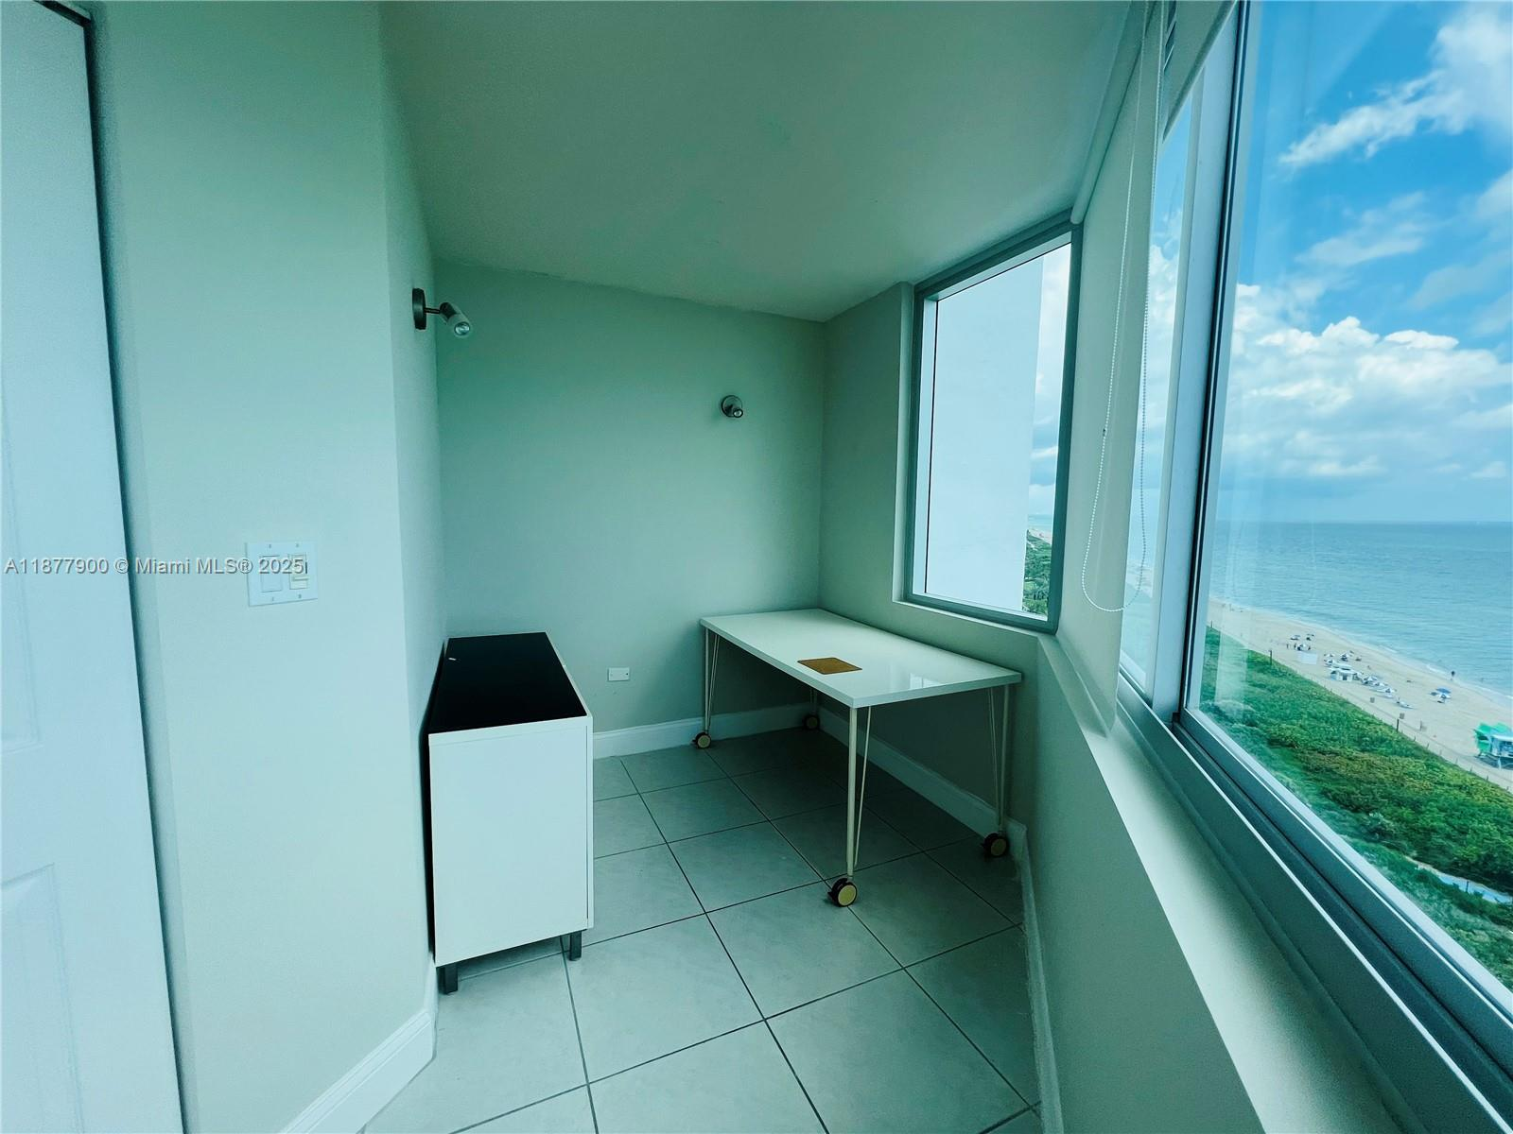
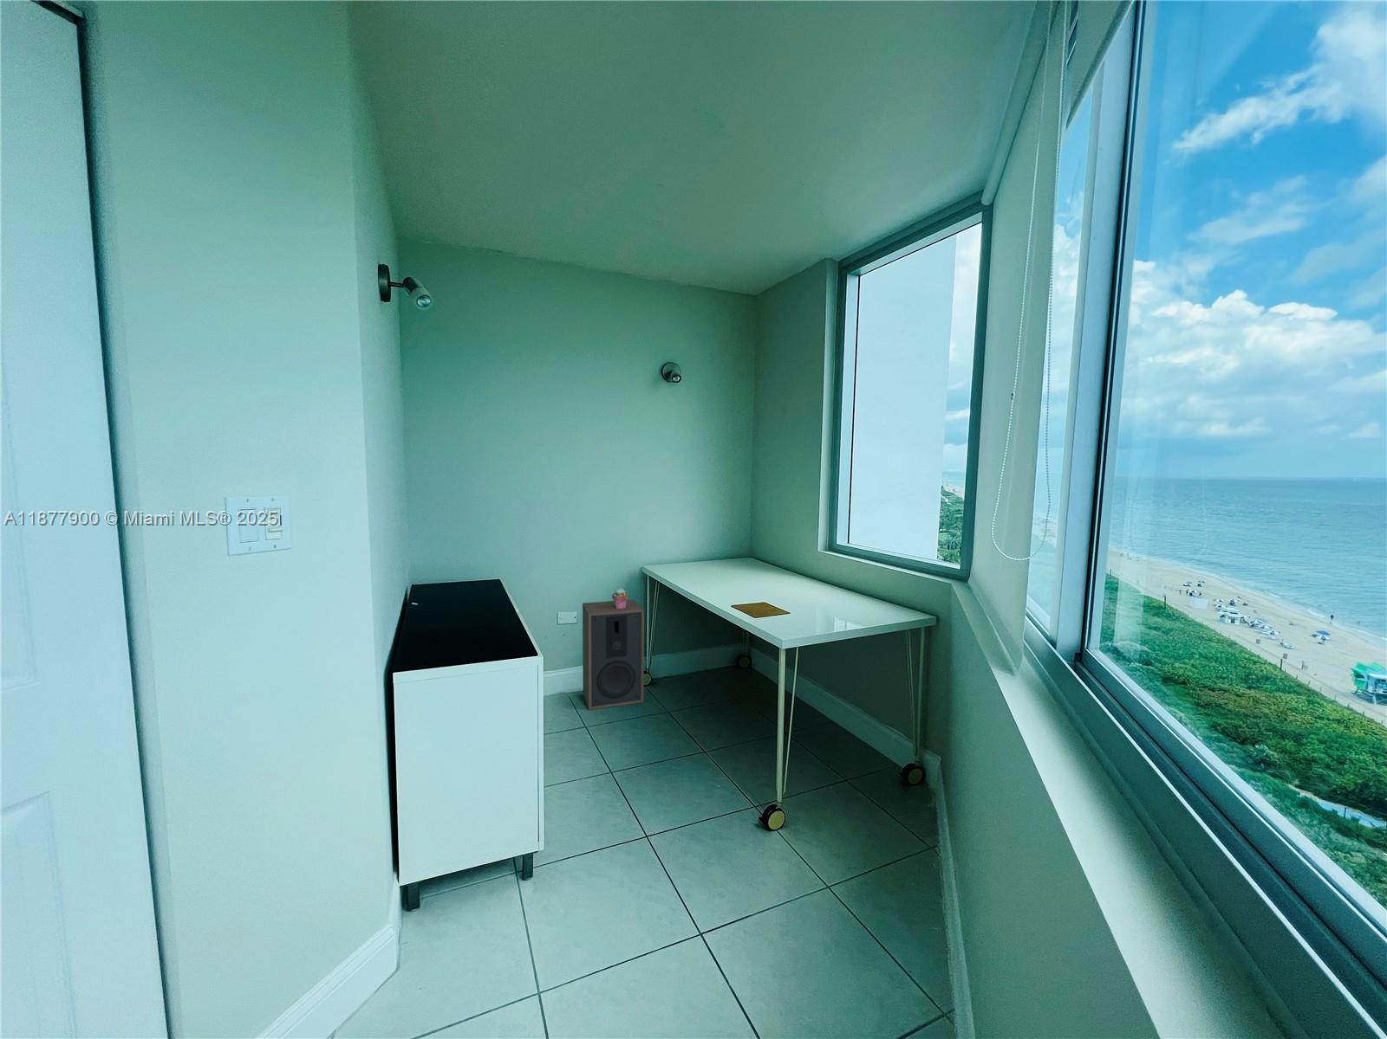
+ speaker (612, 652)
+ potted succulent (620, 597)
